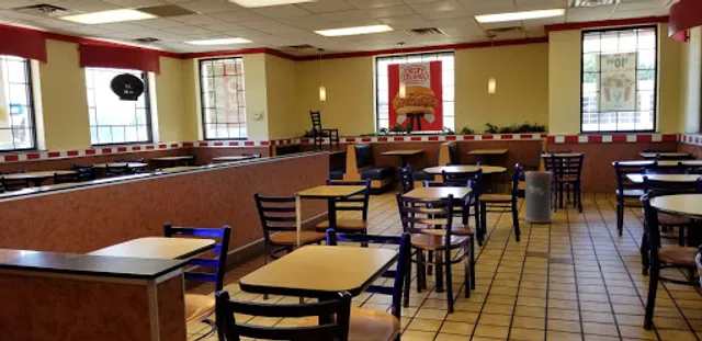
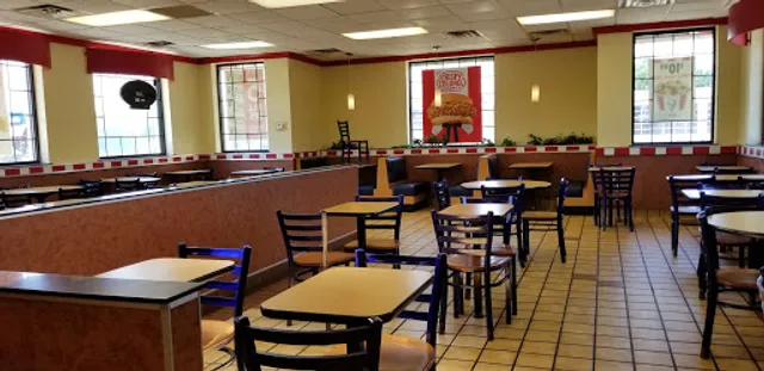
- trash can (537, 196)
